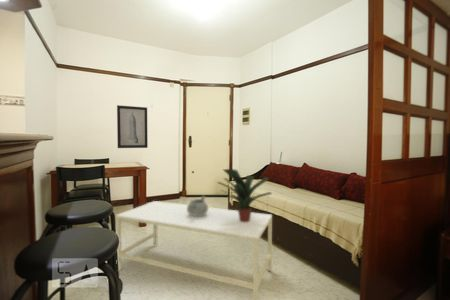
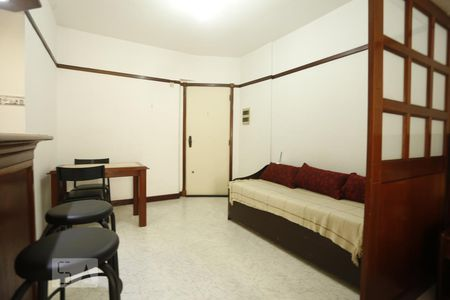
- wall art (132, 127)
- potted plant (241, 193)
- coffee table (196, 231)
- decorative bowl (197, 205)
